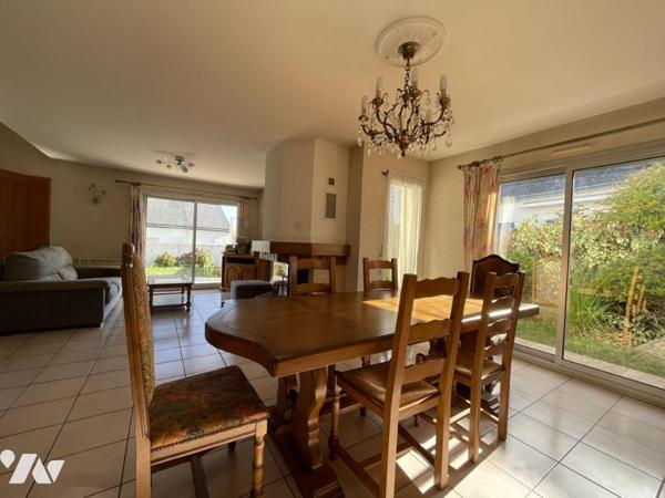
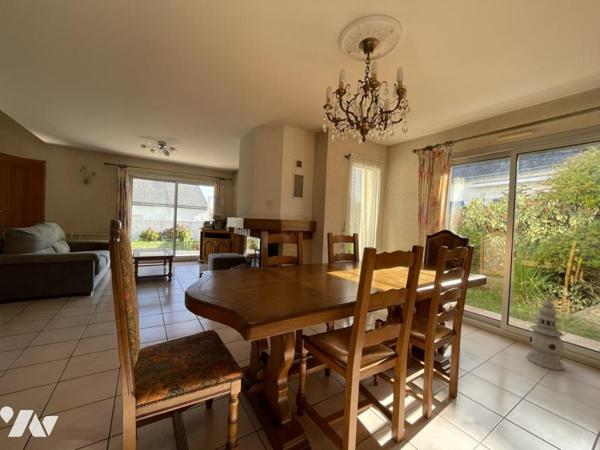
+ lantern (546, 329)
